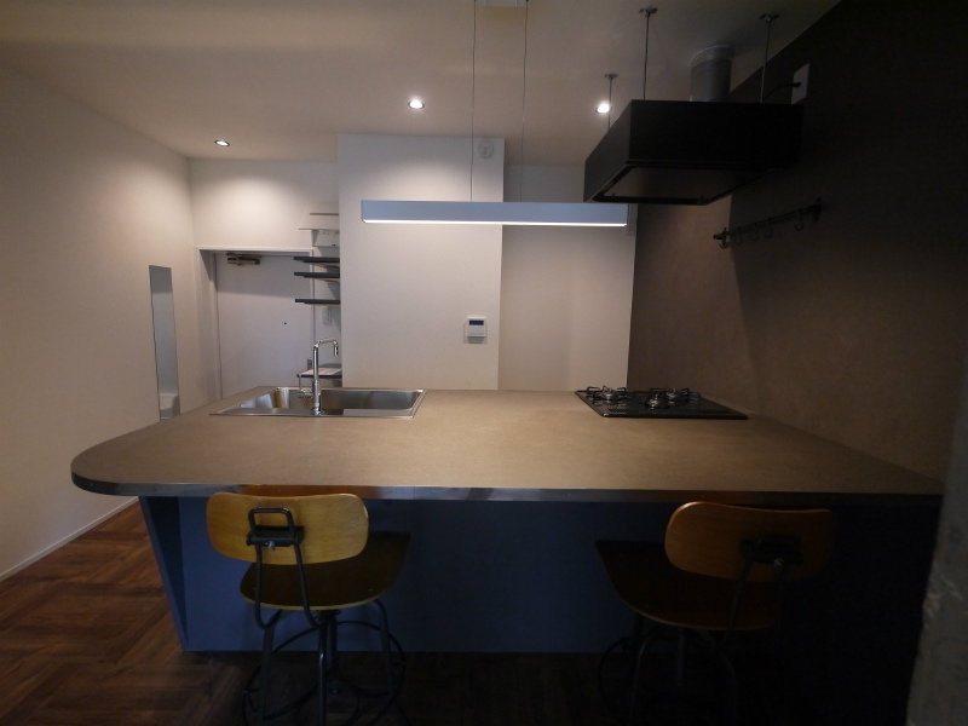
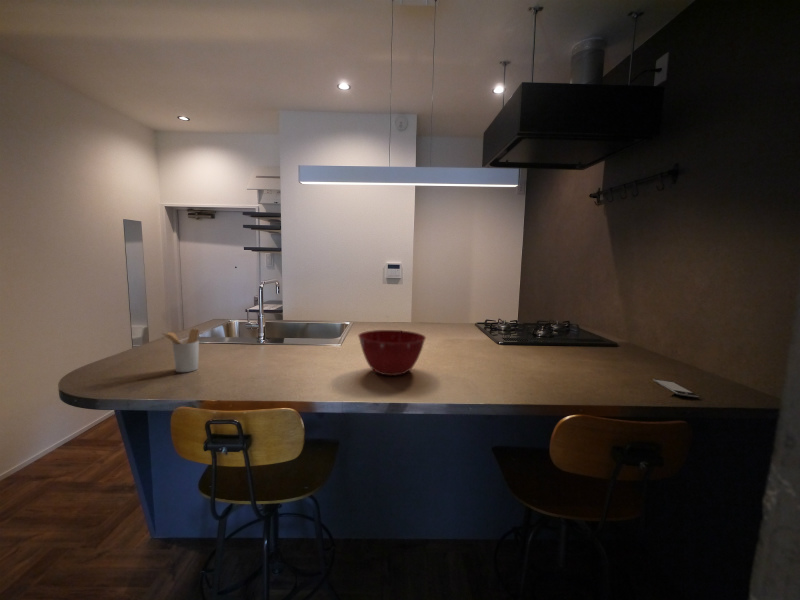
+ mixing bowl (391, 353)
+ utensil holder (180, 349)
+ smartphone (674, 387)
